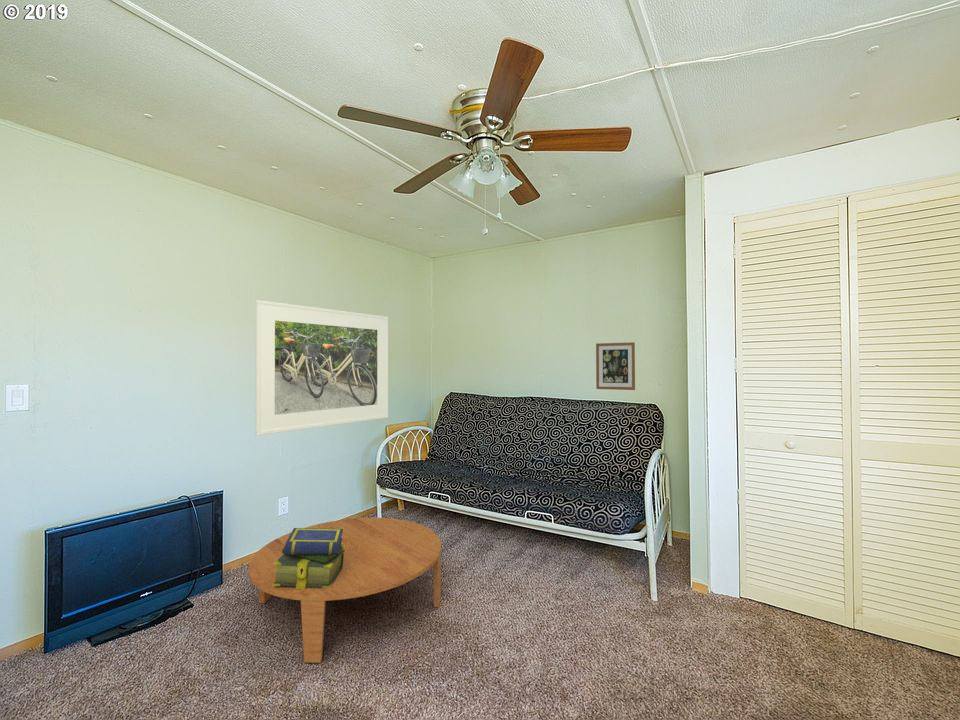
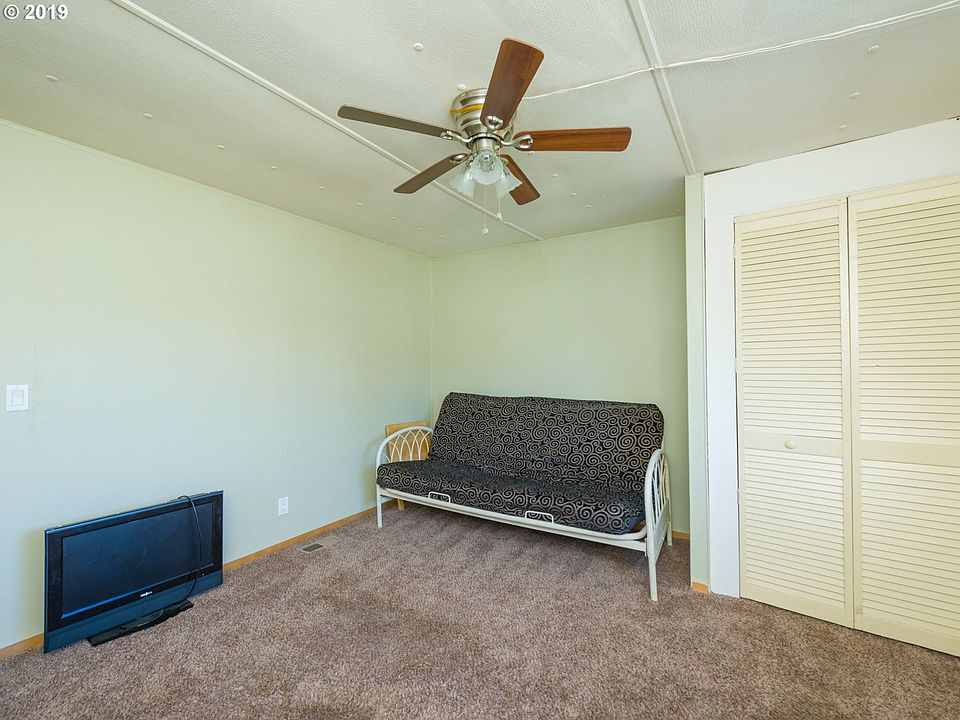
- coffee table (350, 575)
- stack of books (313, 554)
- wall art (615, 366)
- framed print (331, 367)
